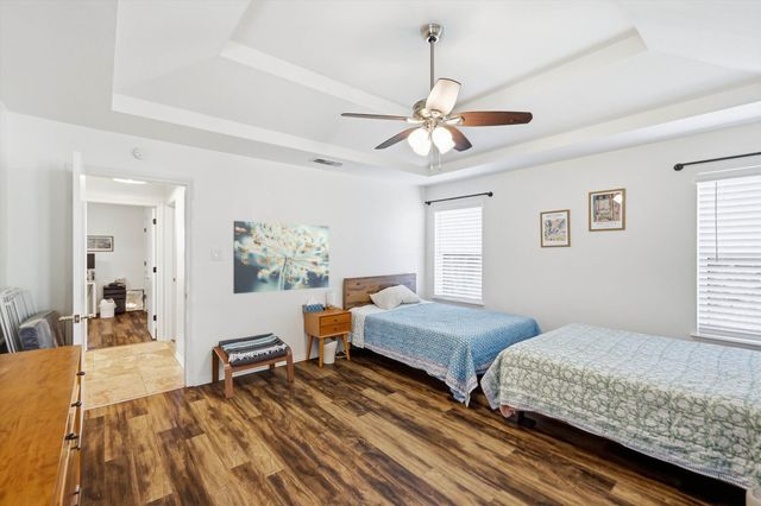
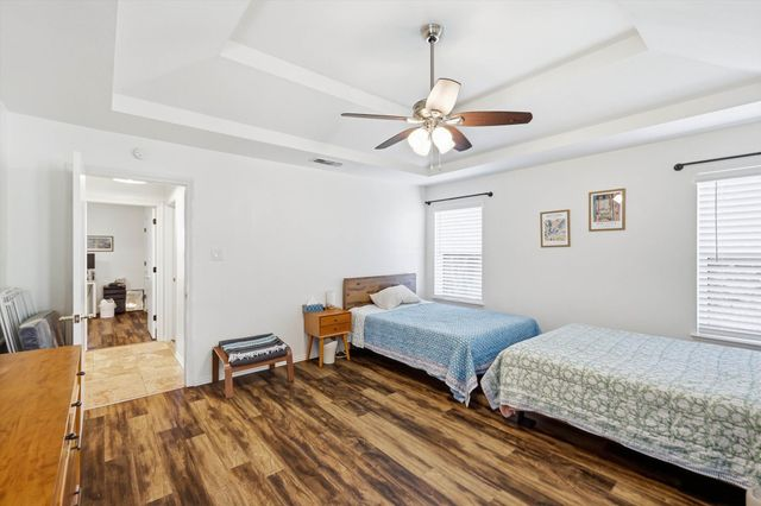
- wall art (285, 257)
